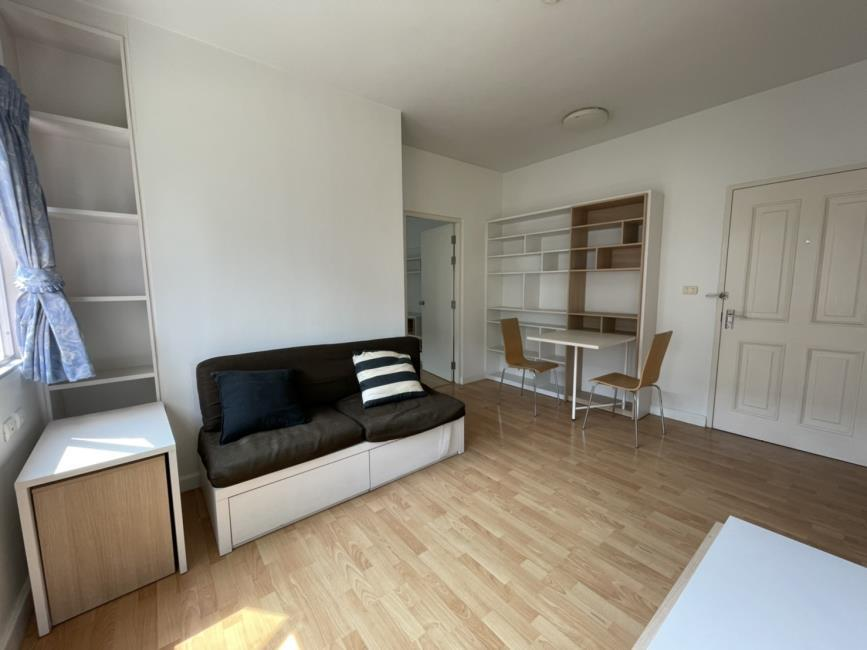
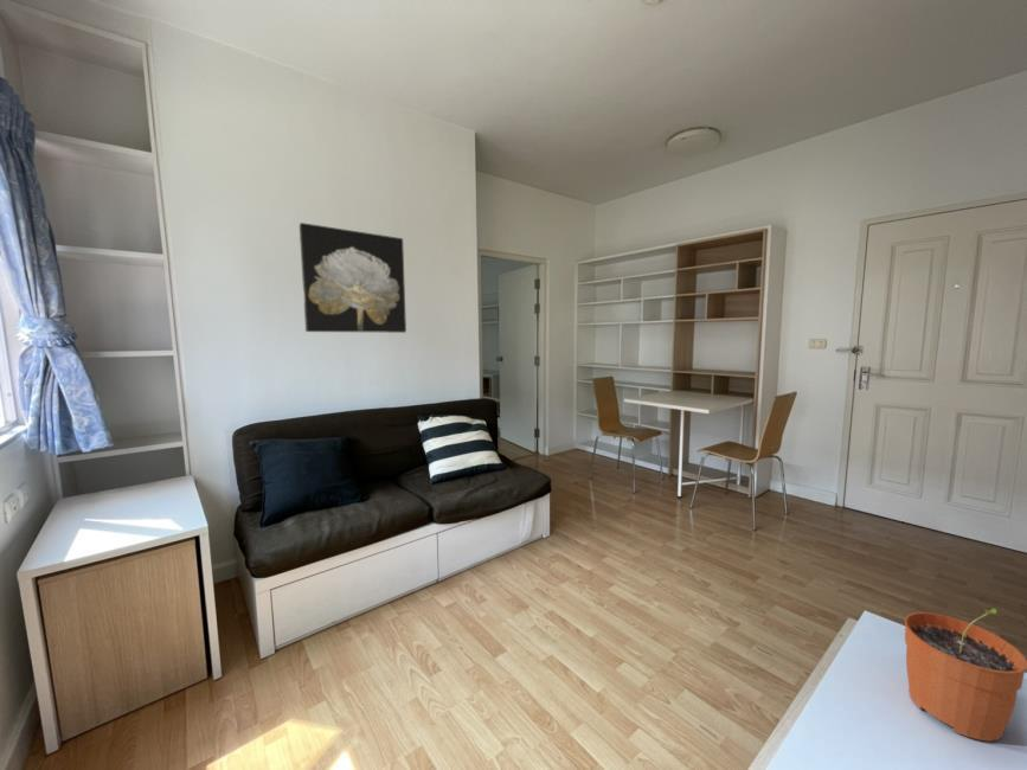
+ plant pot (959, 656)
+ wall art (357, 282)
